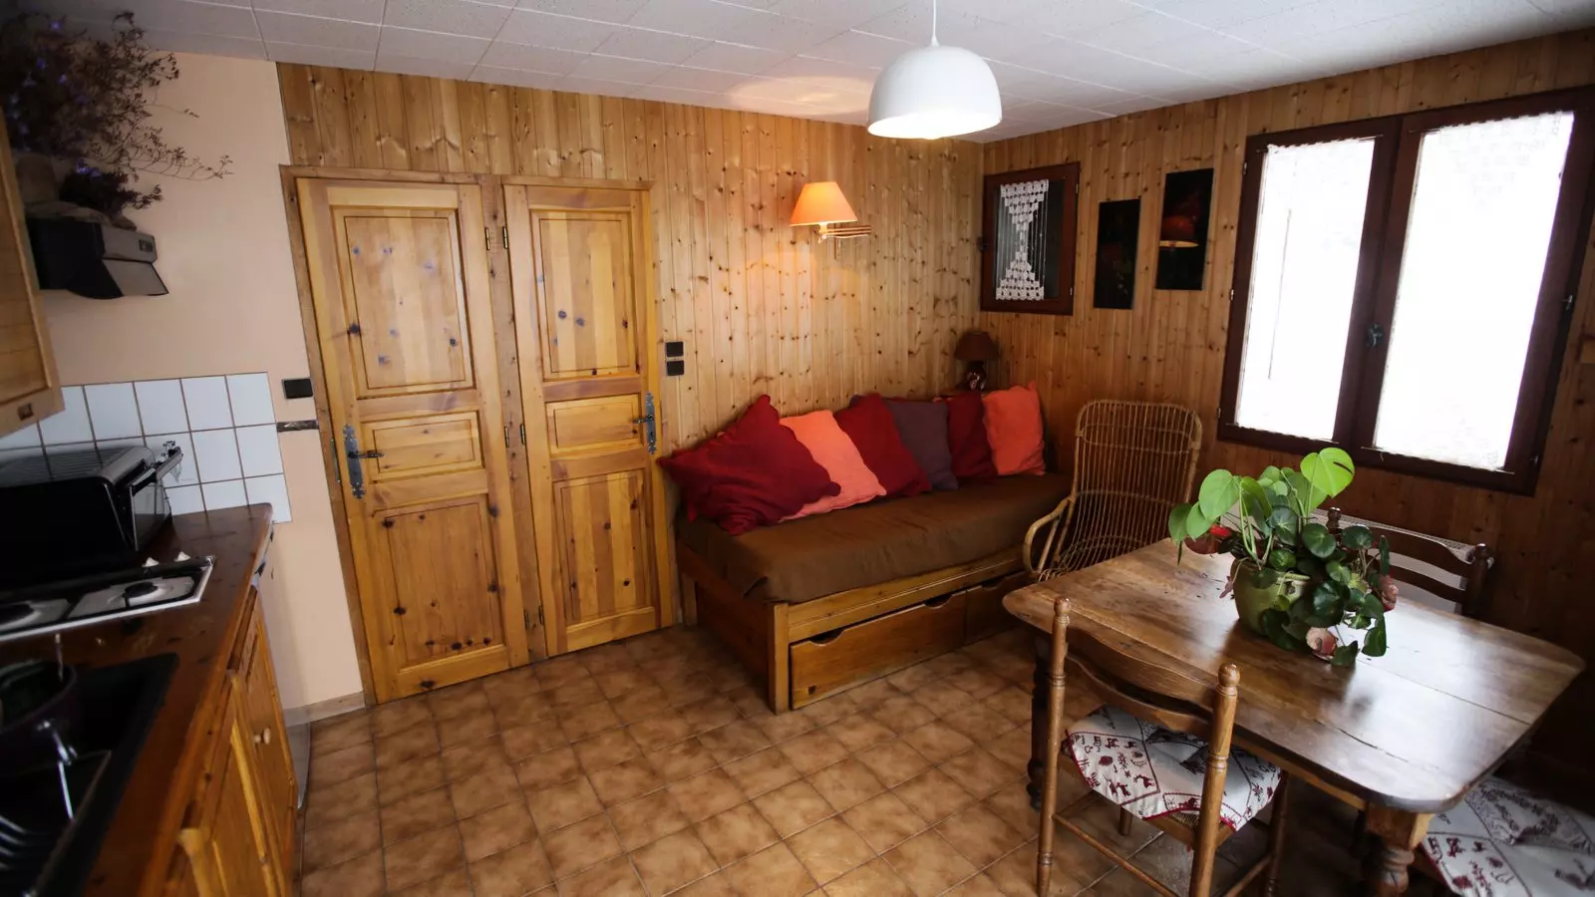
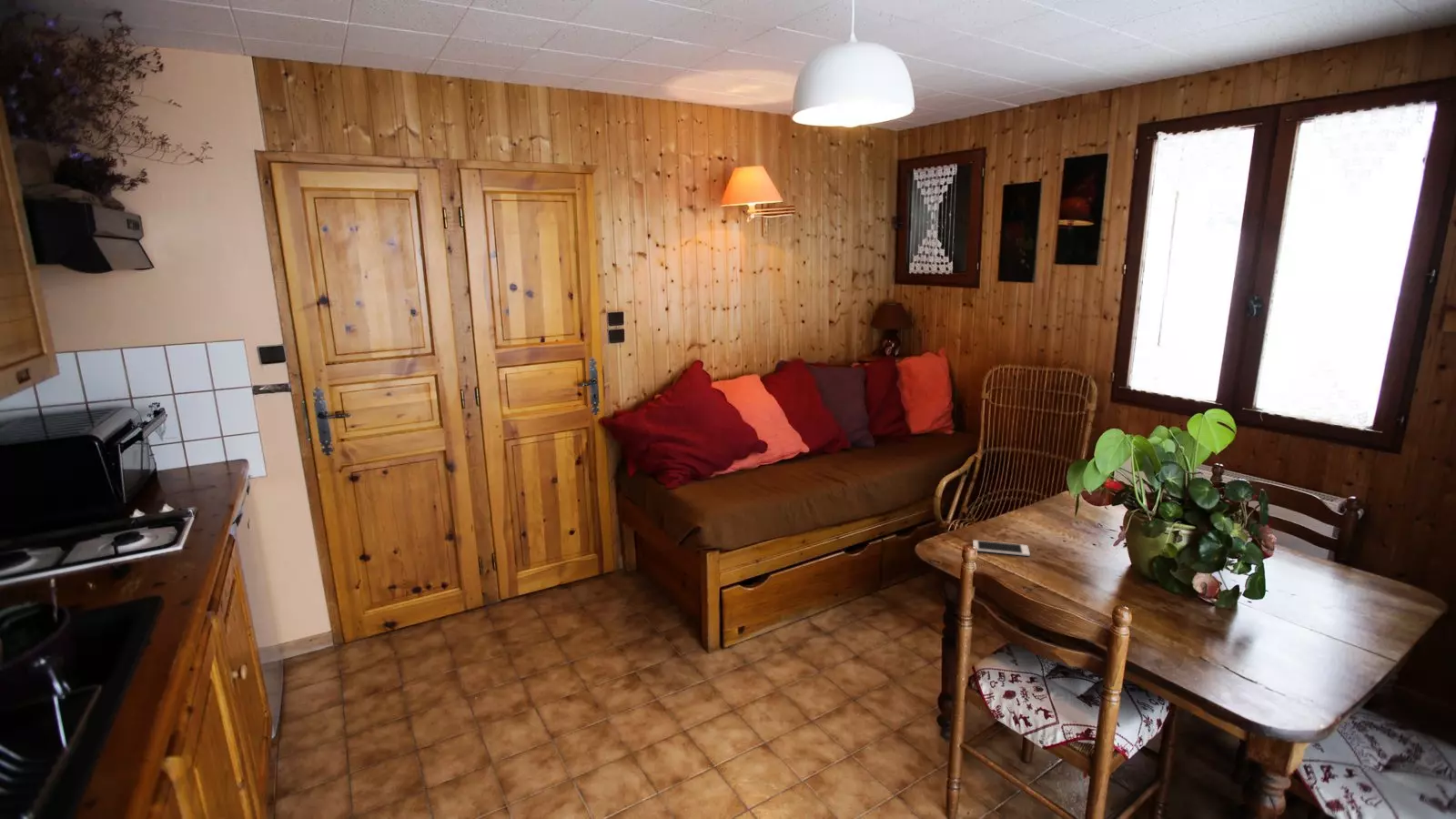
+ cell phone (1000, 548)
